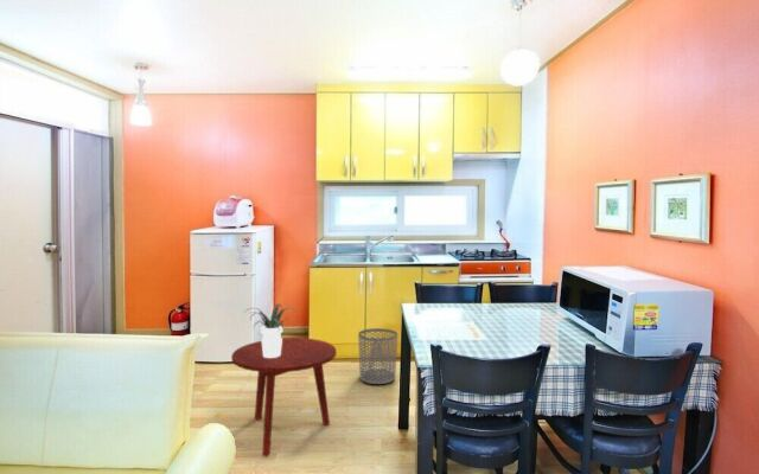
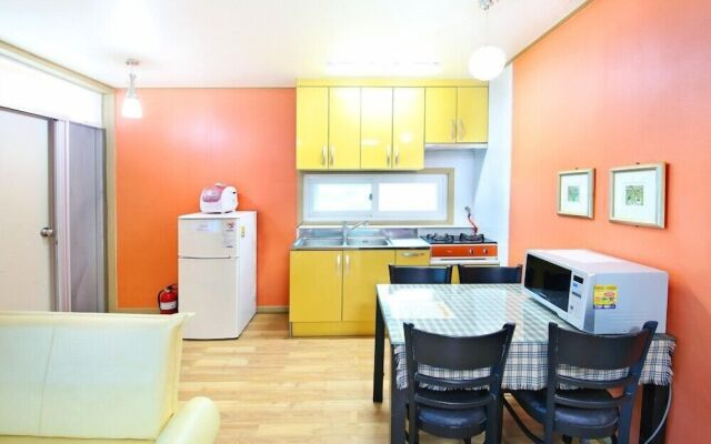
- potted plant (269, 331)
- waste bin (377, 354)
- side table (273, 391)
